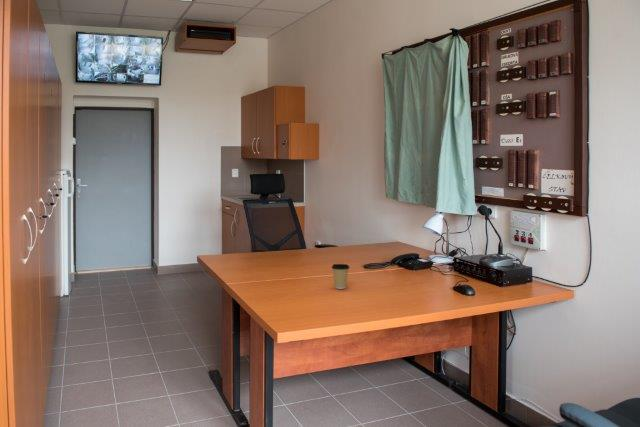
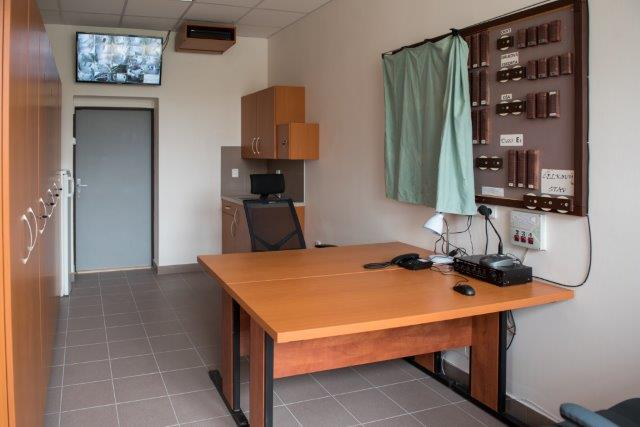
- coffee cup (340, 275)
